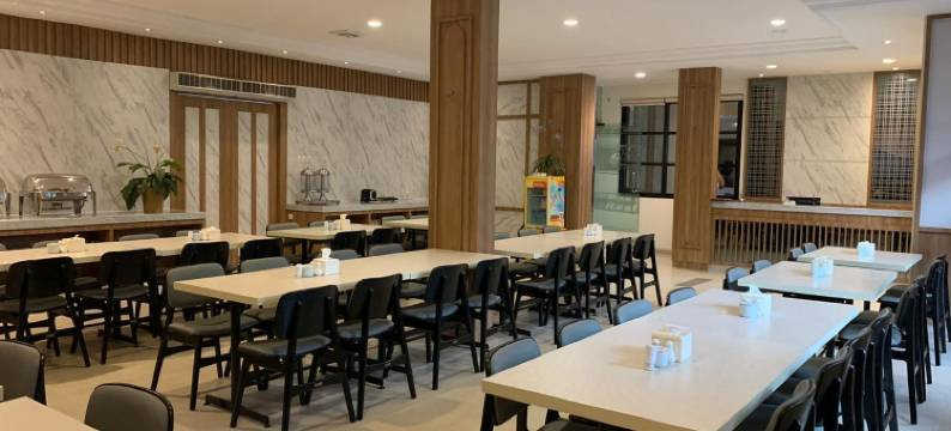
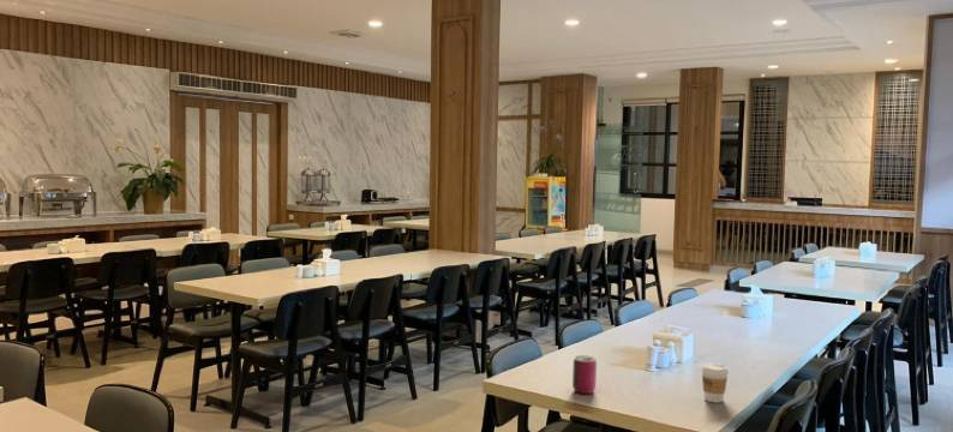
+ can (583, 374)
+ coffee cup (714, 382)
